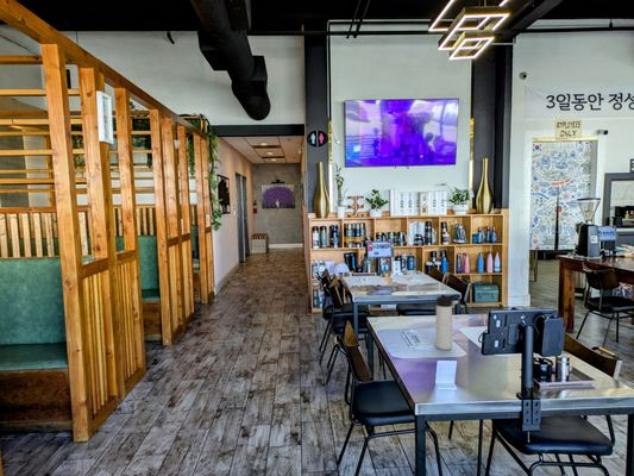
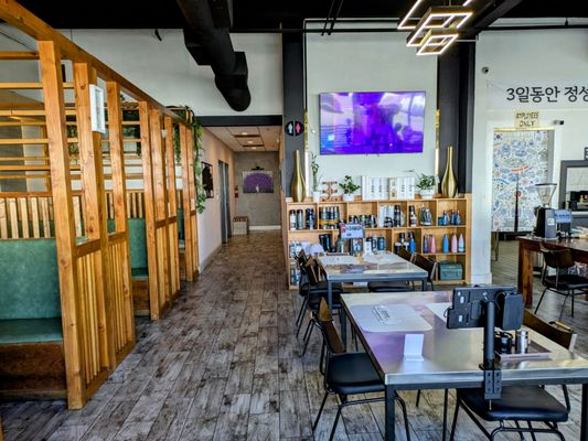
- thermos bottle (447, 321)
